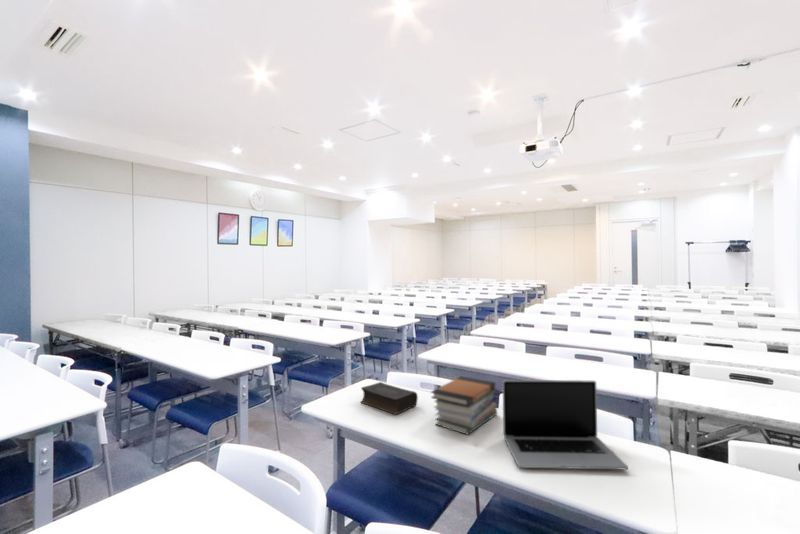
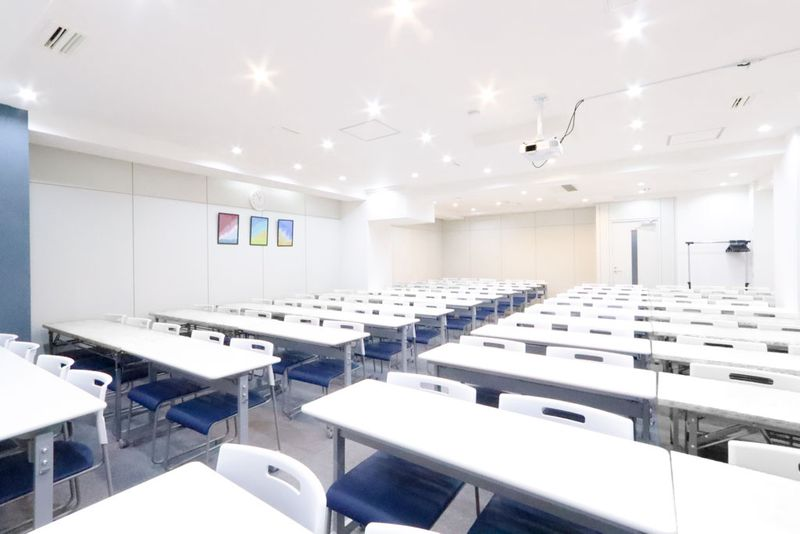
- laptop (560, 421)
- book stack (465, 403)
- book (388, 396)
